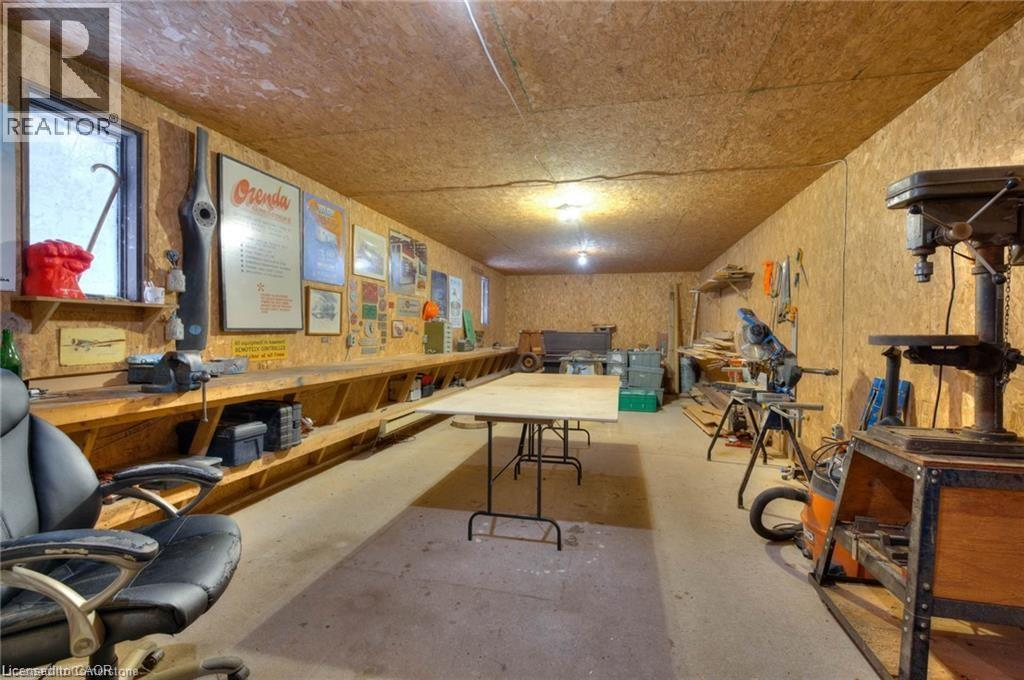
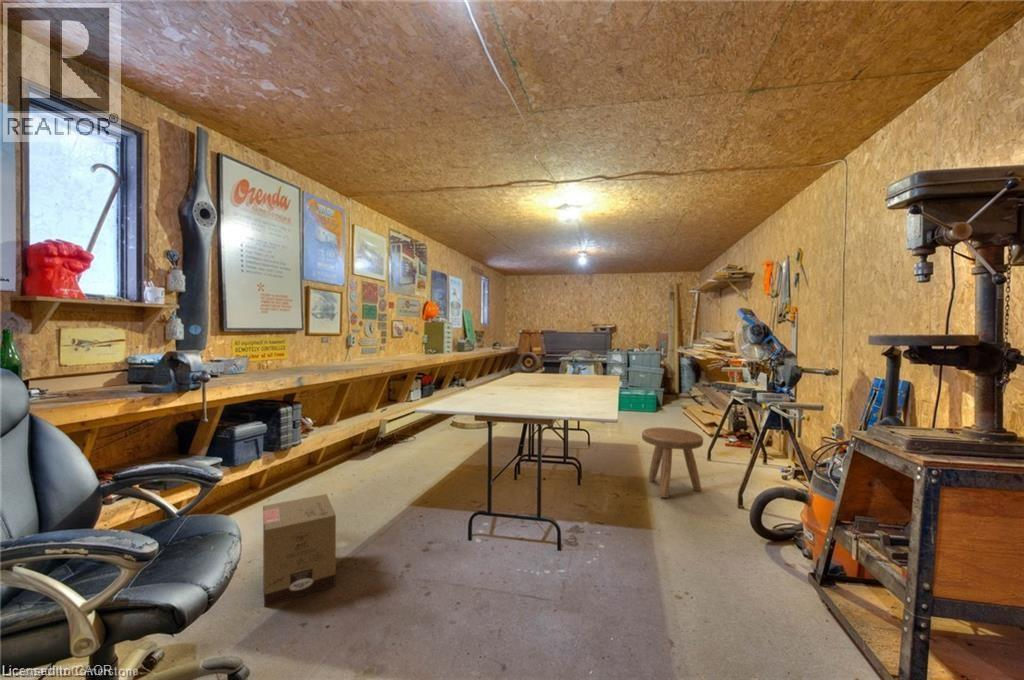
+ stool (671, 461)
+ cardboard box (298, 545)
